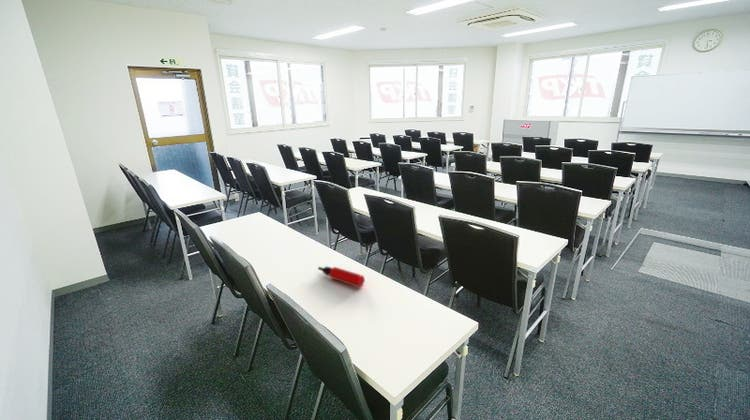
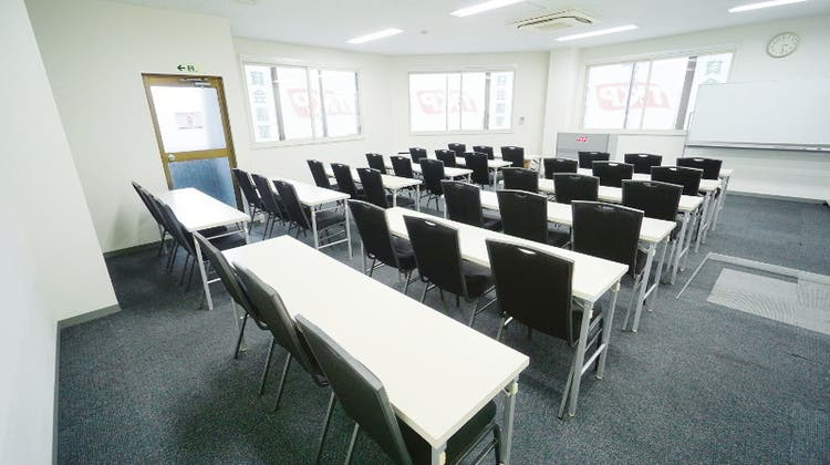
- water bottle (341, 274)
